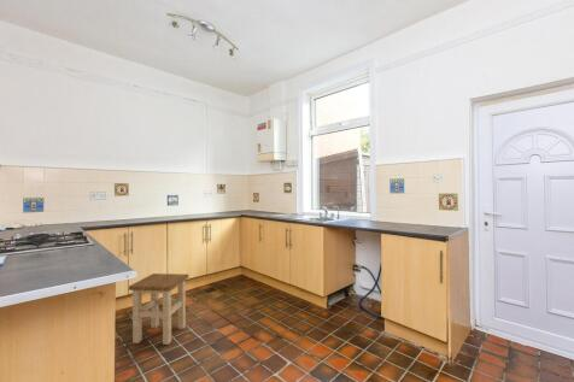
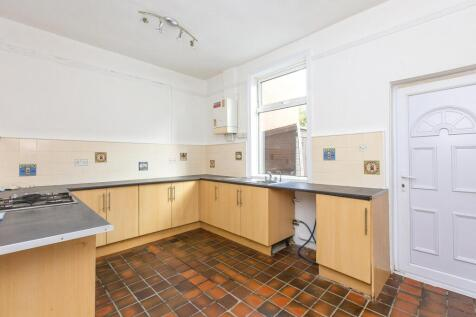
- stool (158, 306)
